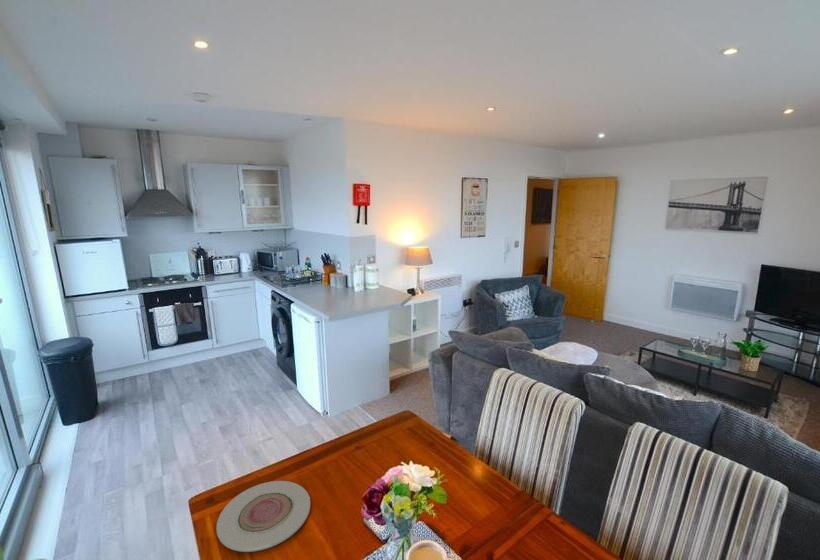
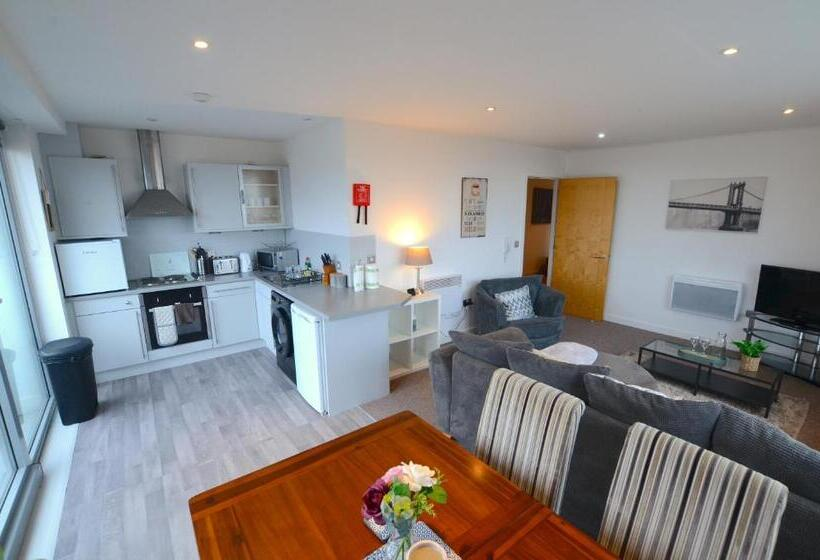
- plate (265, 511)
